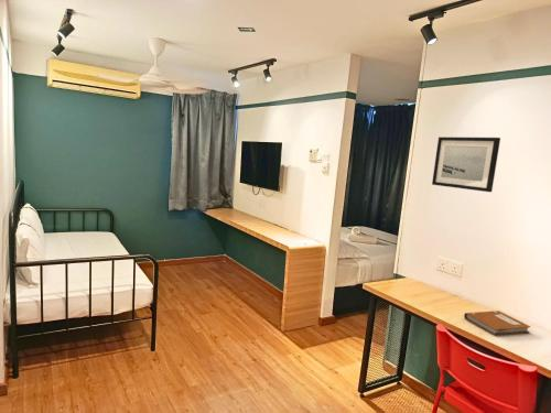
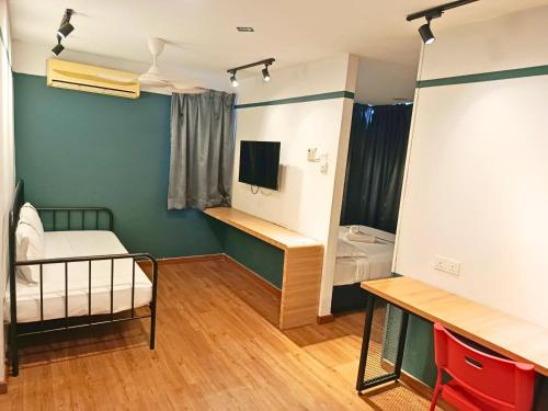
- notebook (497, 322)
- wall art (463, 163)
